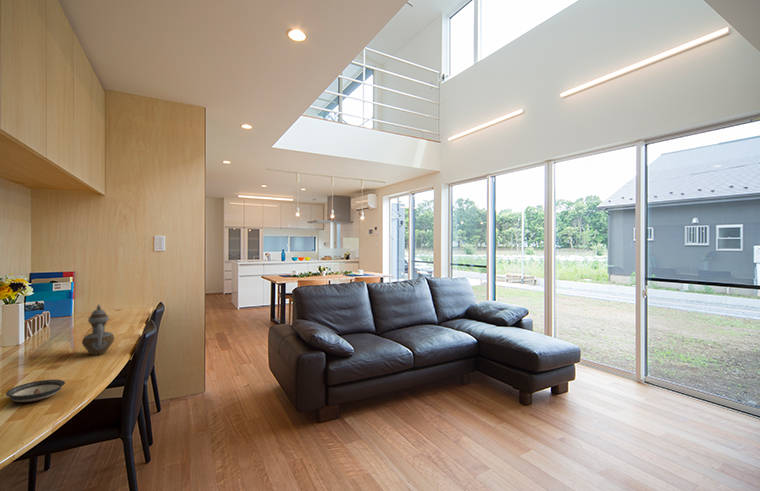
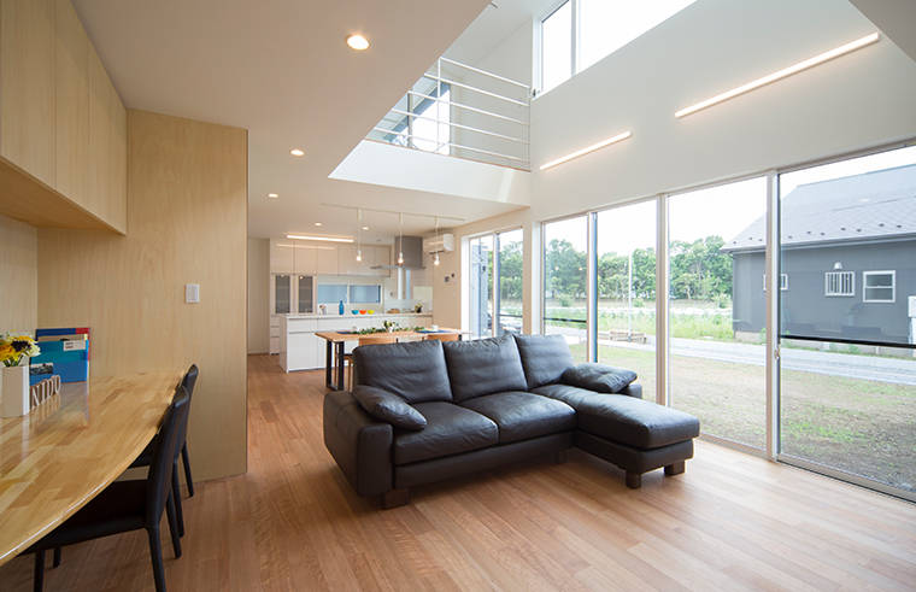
- saucer (36, 392)
- teapot (98, 329)
